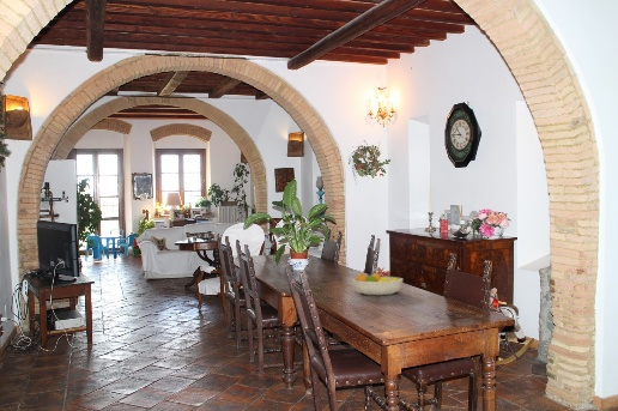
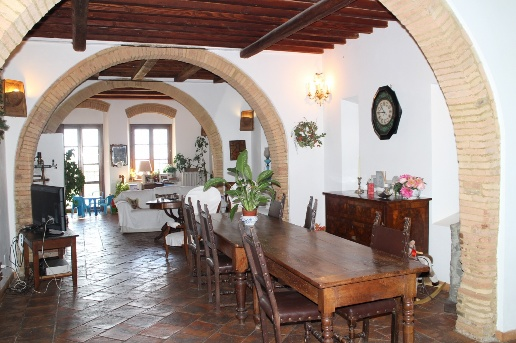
- fruit bowl (377, 283)
